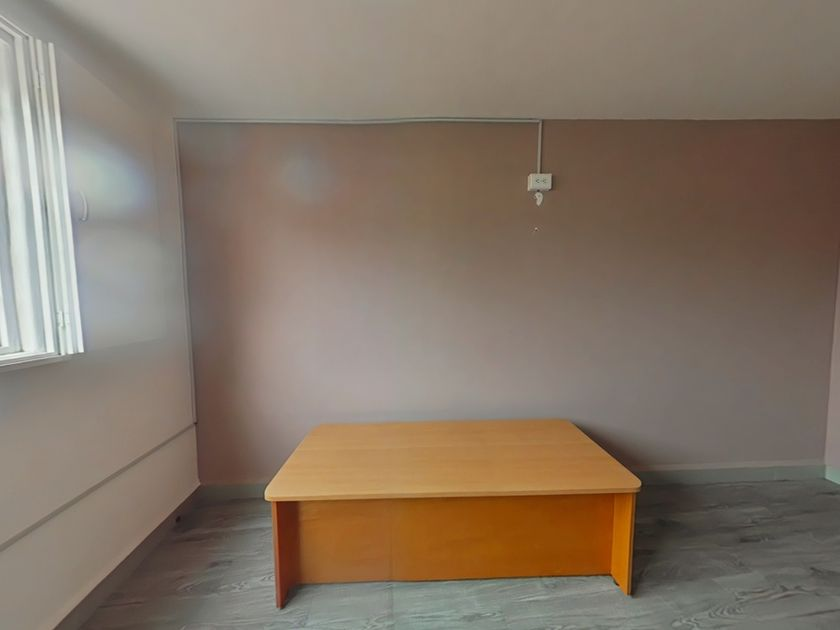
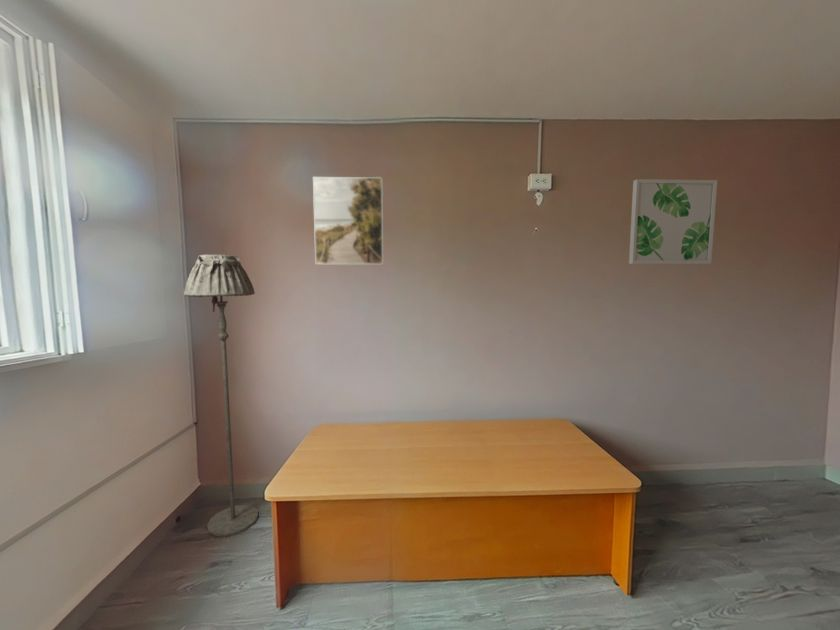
+ floor lamp (226, 393)
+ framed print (348, 221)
+ wall art (672, 222)
